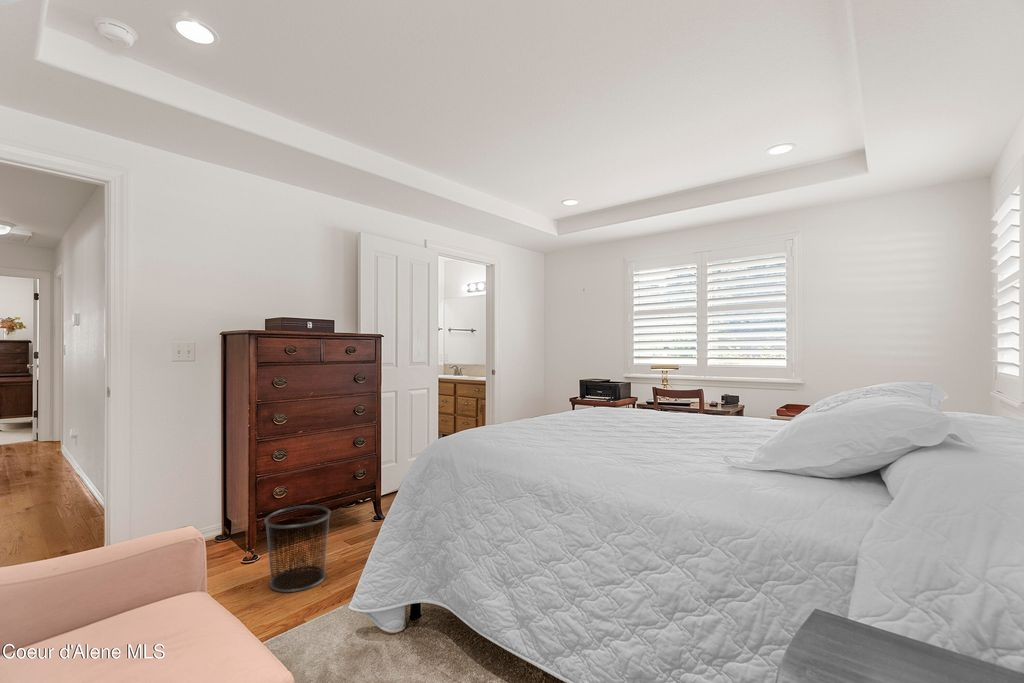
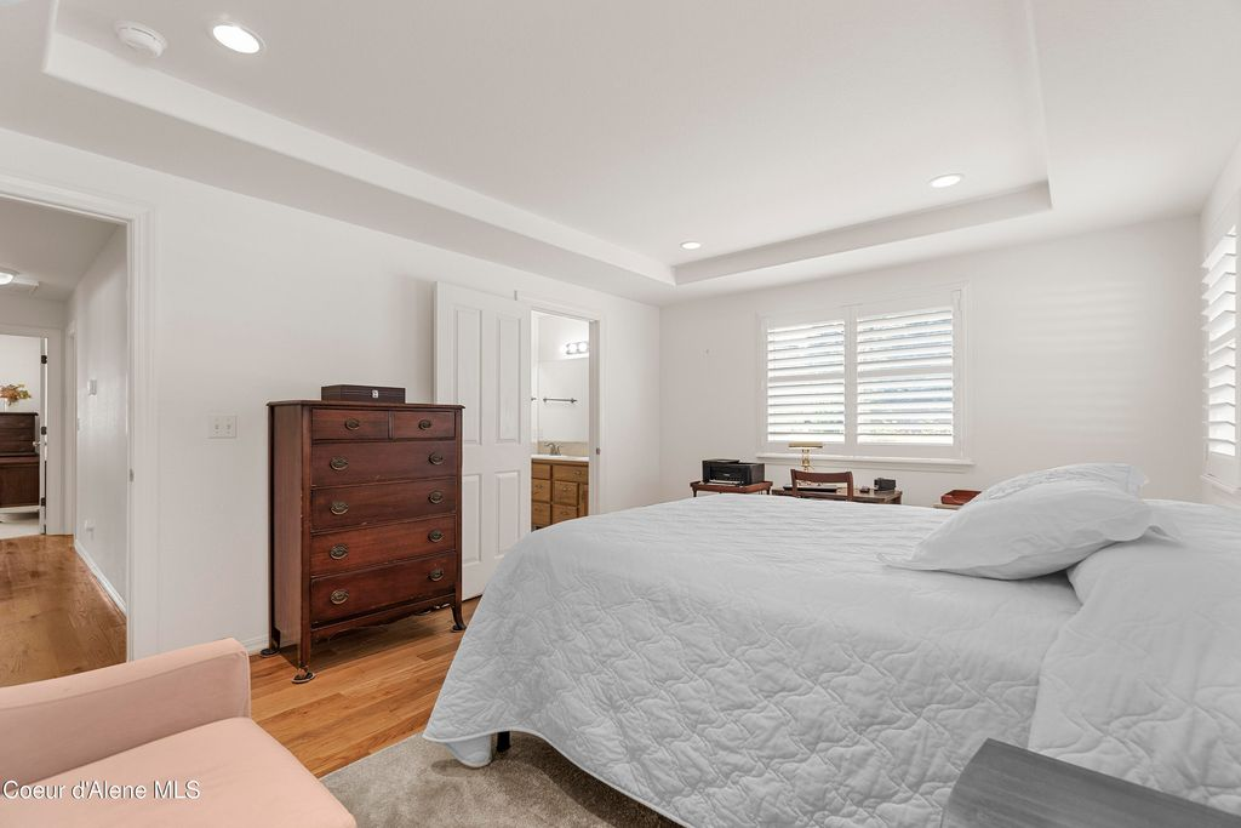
- waste bin (298, 547)
